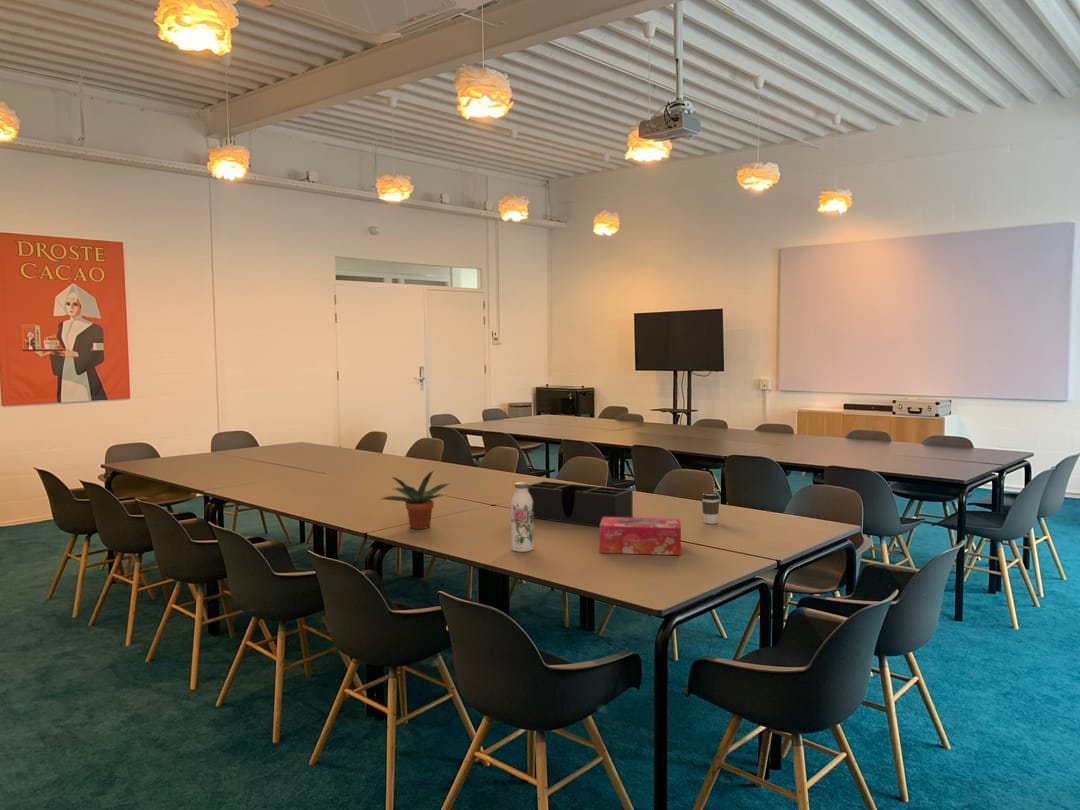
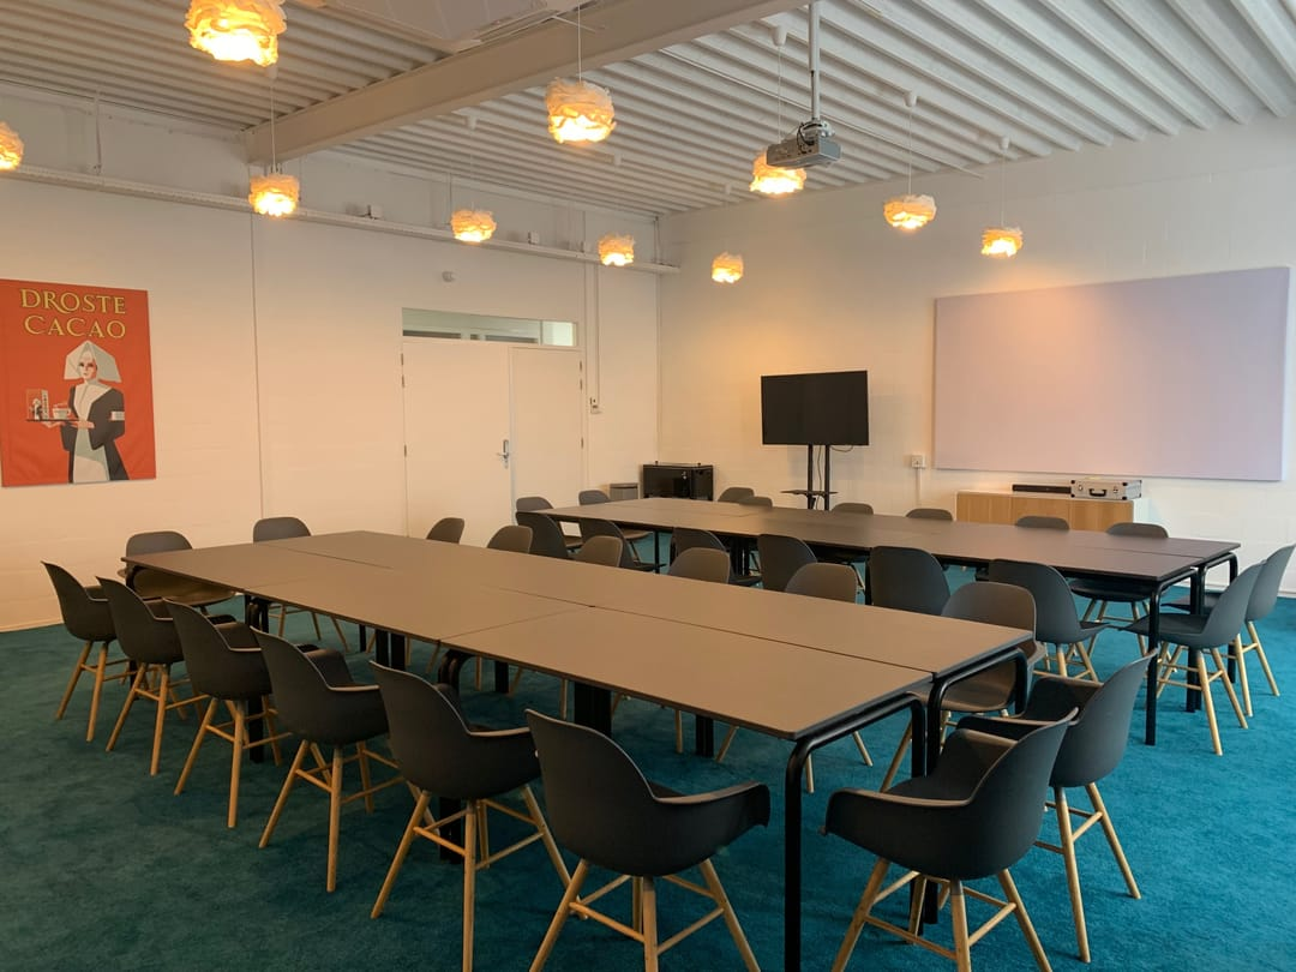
- tissue box (640, 535)
- desk organizer (577, 503)
- coffee cup (710, 508)
- water bottle (522, 516)
- potted plant (419, 497)
